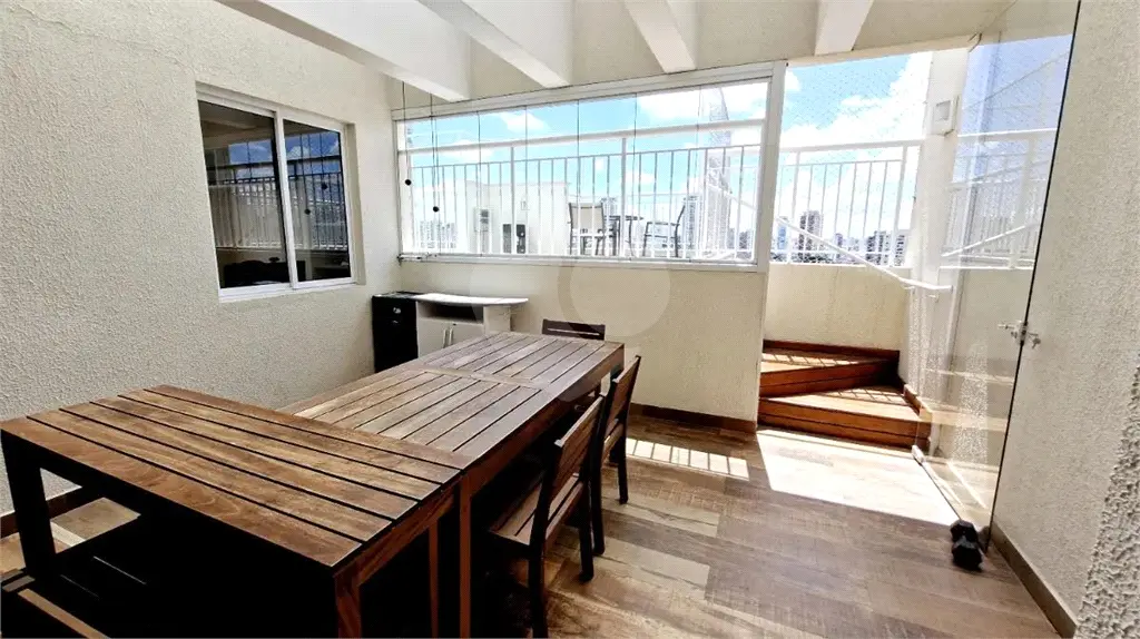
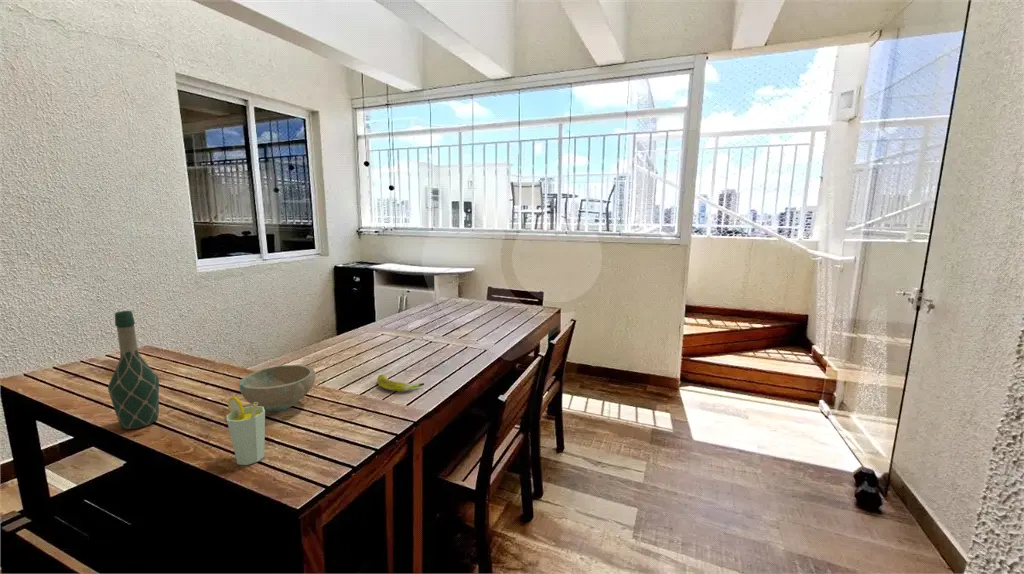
+ bowl (280, 391)
+ banana (395, 382)
+ cup (245, 427)
+ wine bottle (131, 368)
